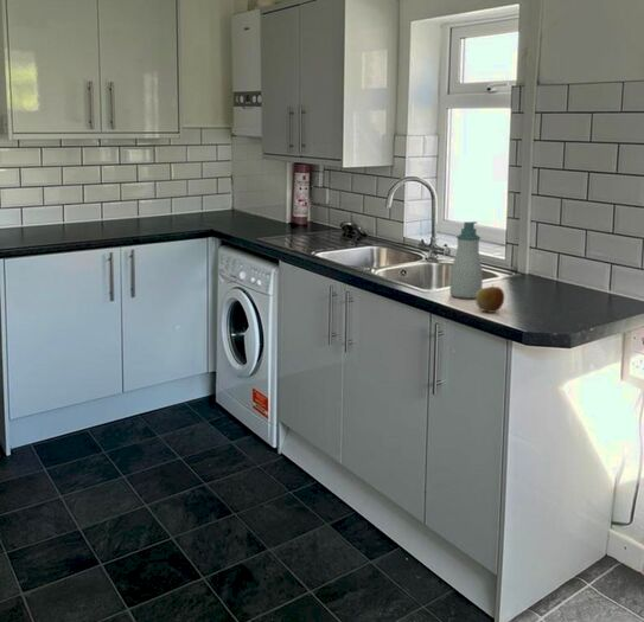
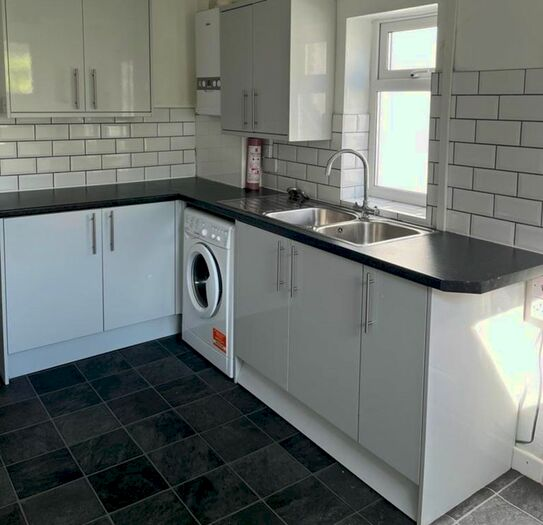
- soap bottle (467, 259)
- apple (490, 297)
